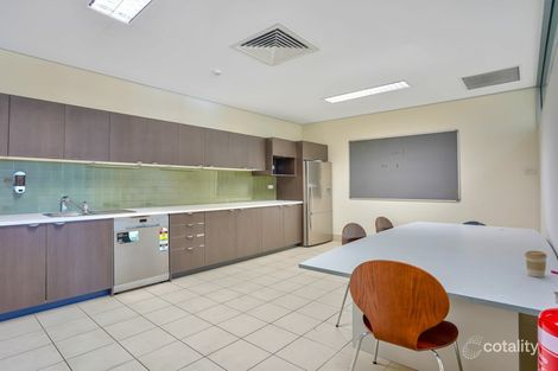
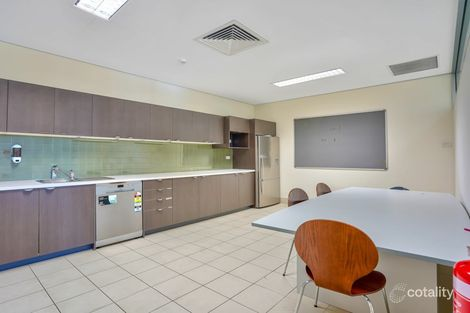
- coffee cup (535, 263)
